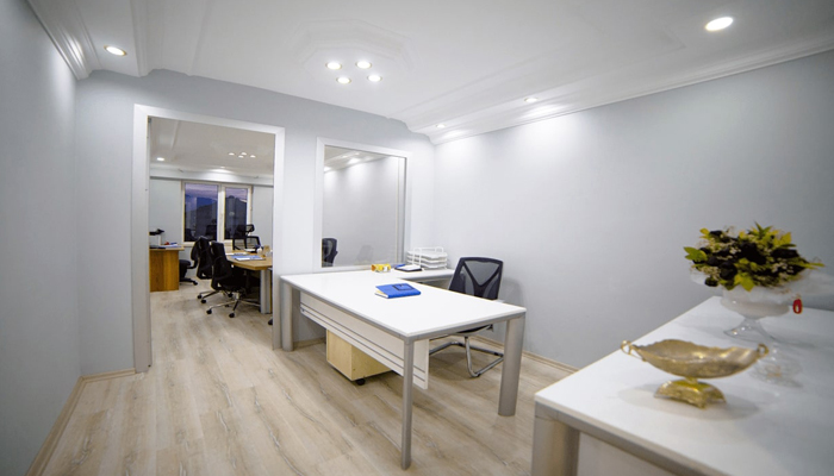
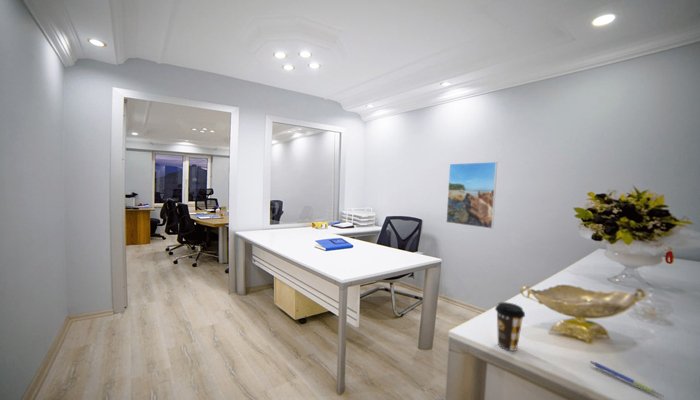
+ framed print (470, 194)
+ coffee cup (508, 326)
+ pen (624, 377)
